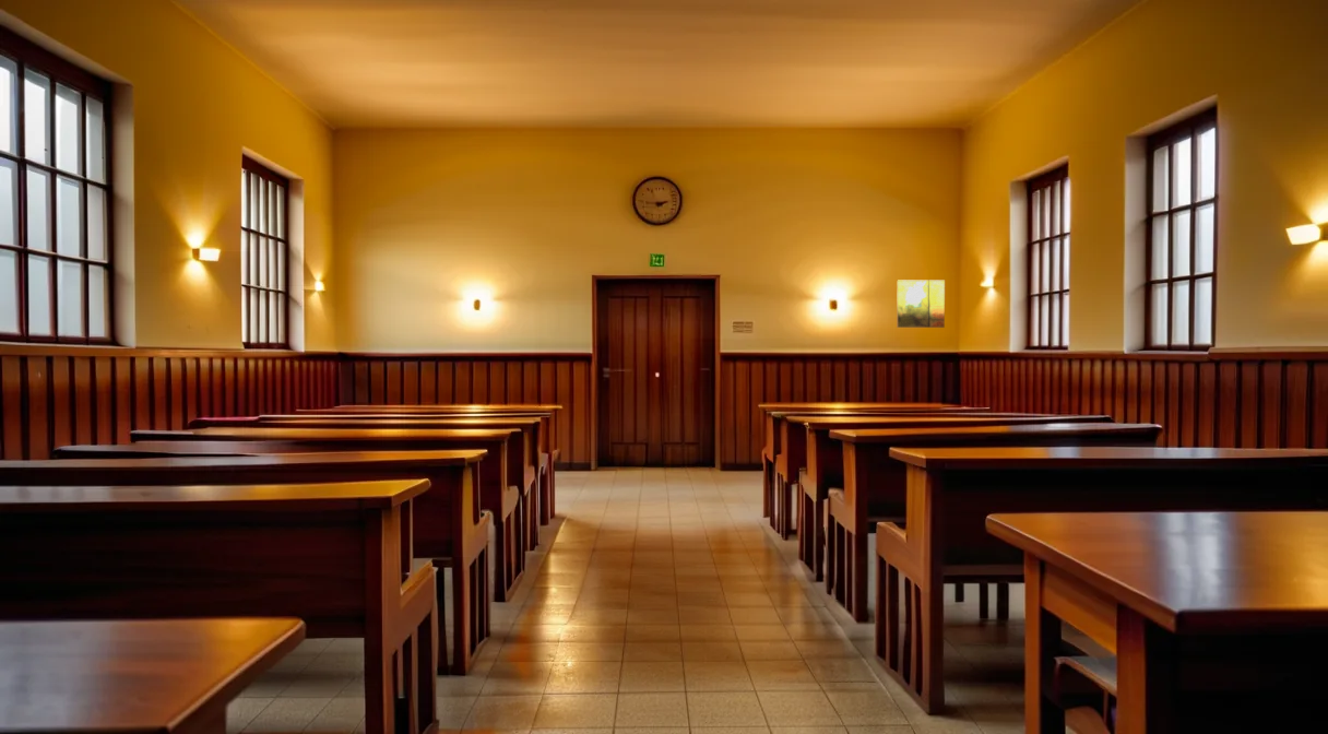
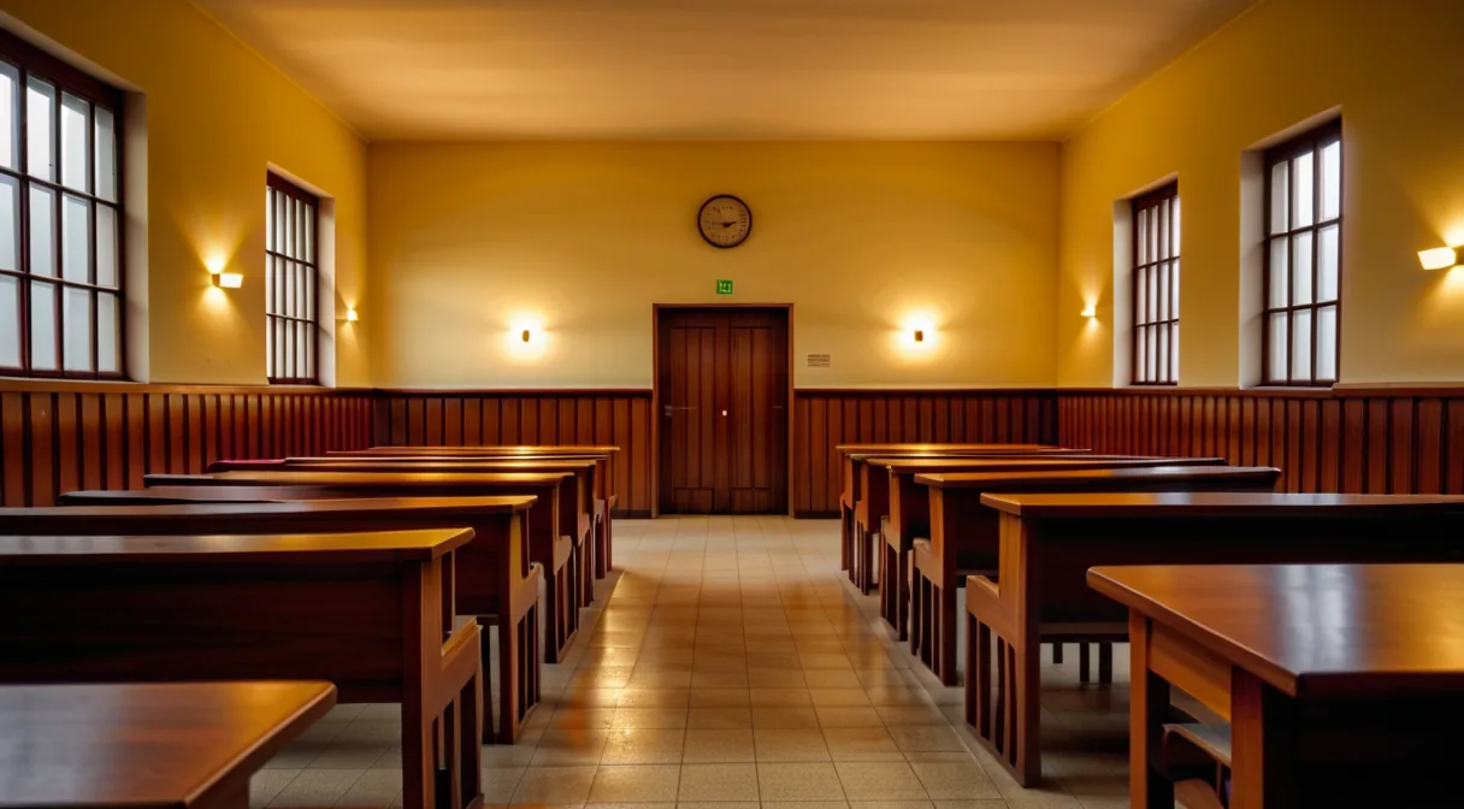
- map (921, 304)
